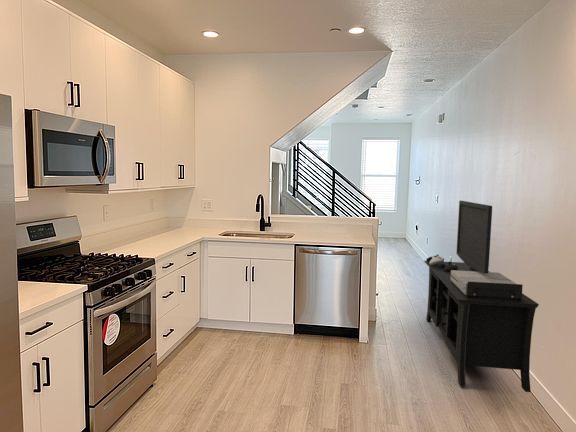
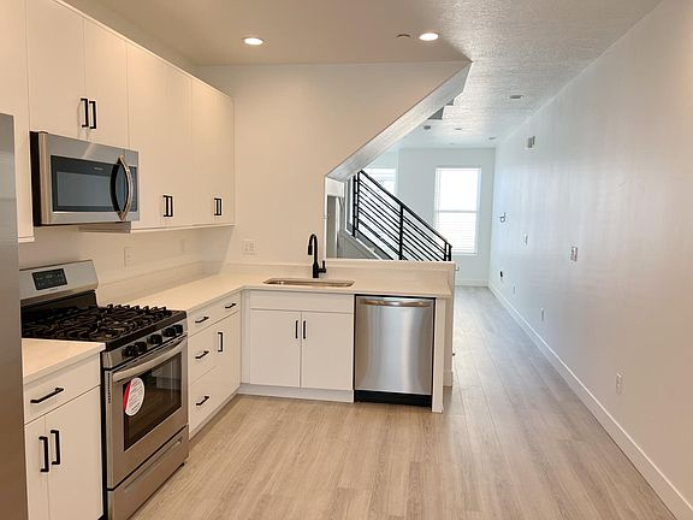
- media console (469, 276)
